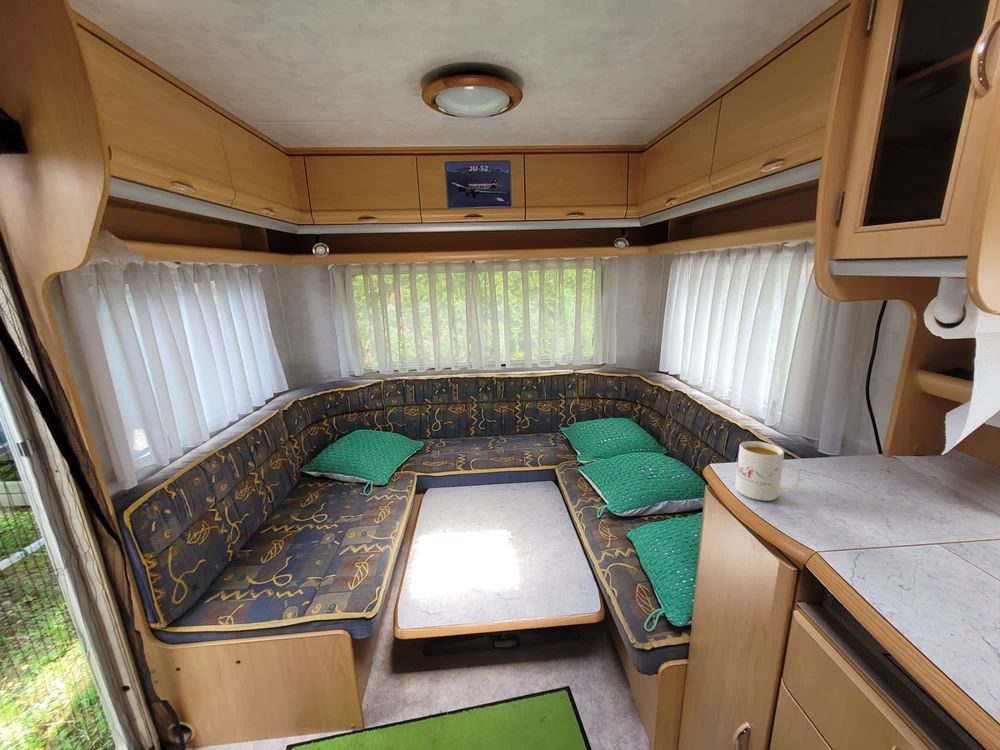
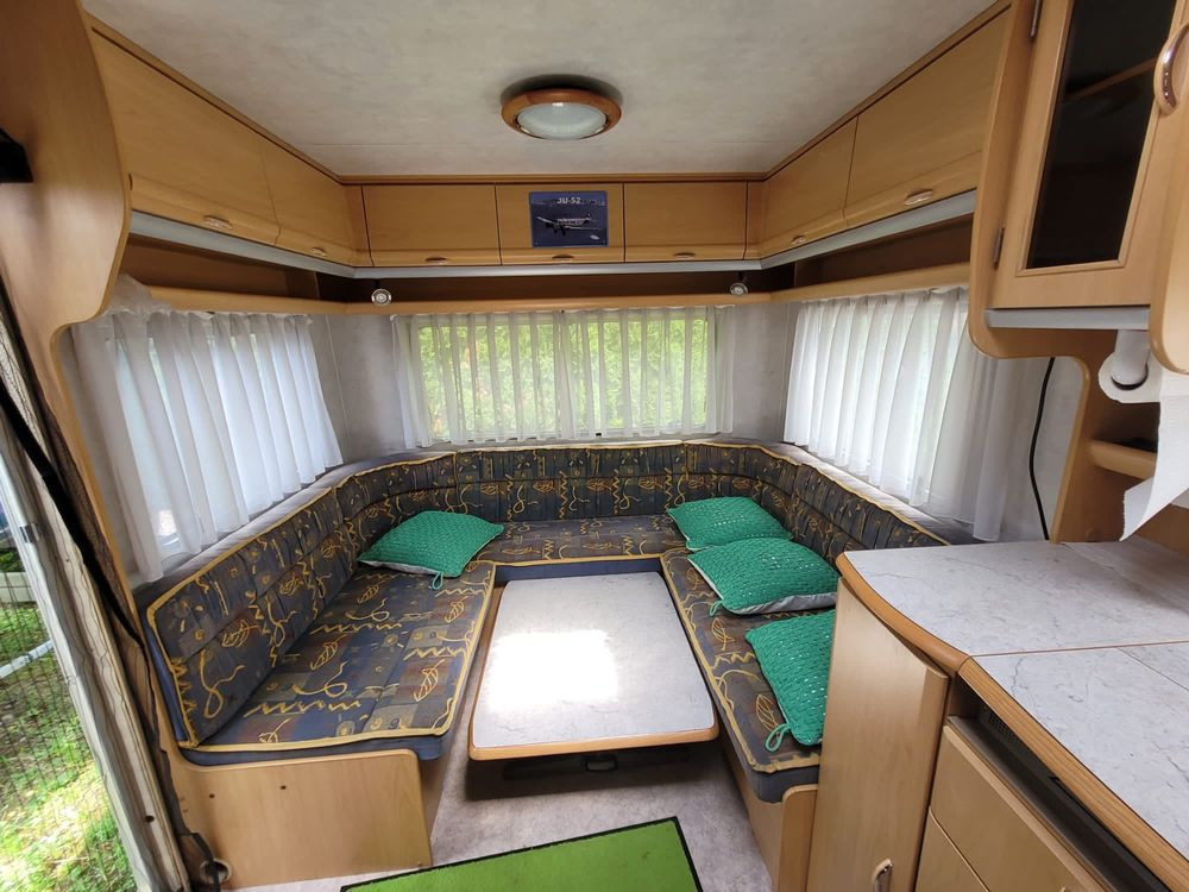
- mug (767, 472)
